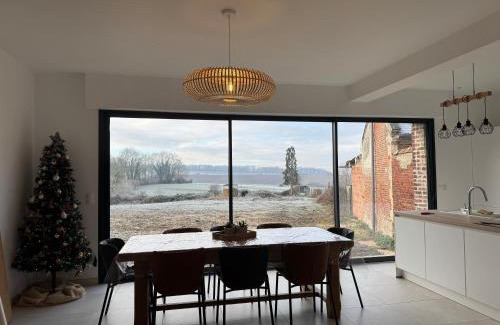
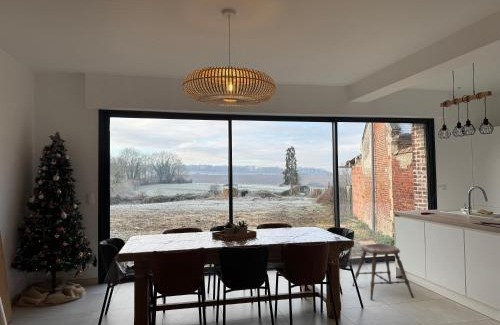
+ stool (380, 272)
